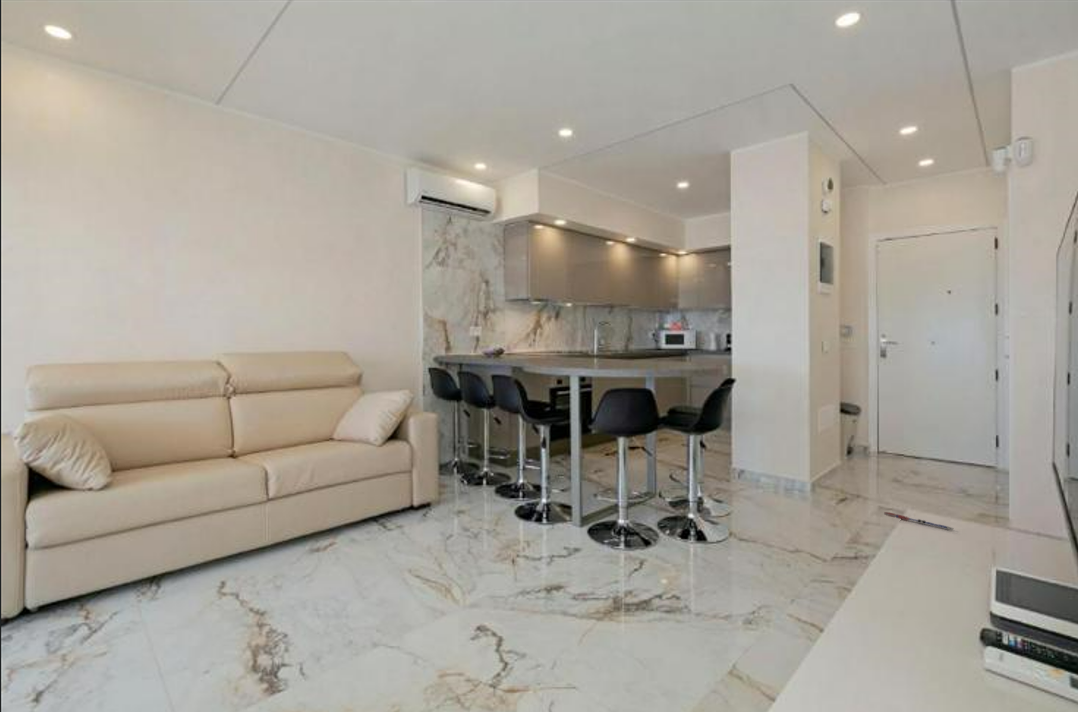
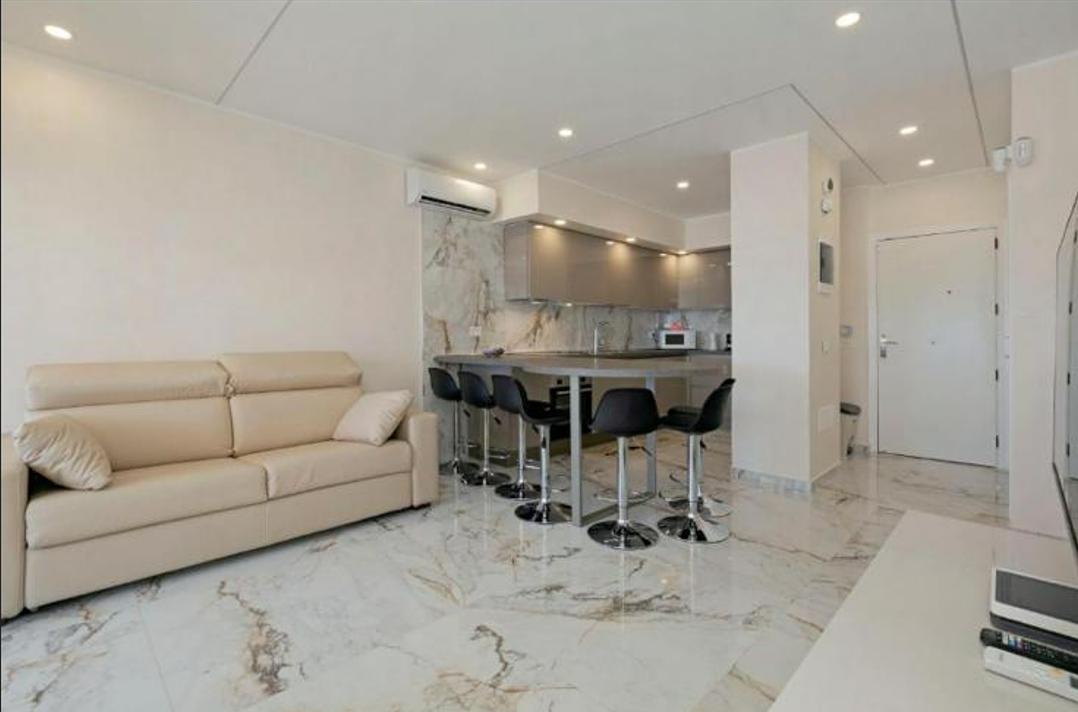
- pen (917, 520)
